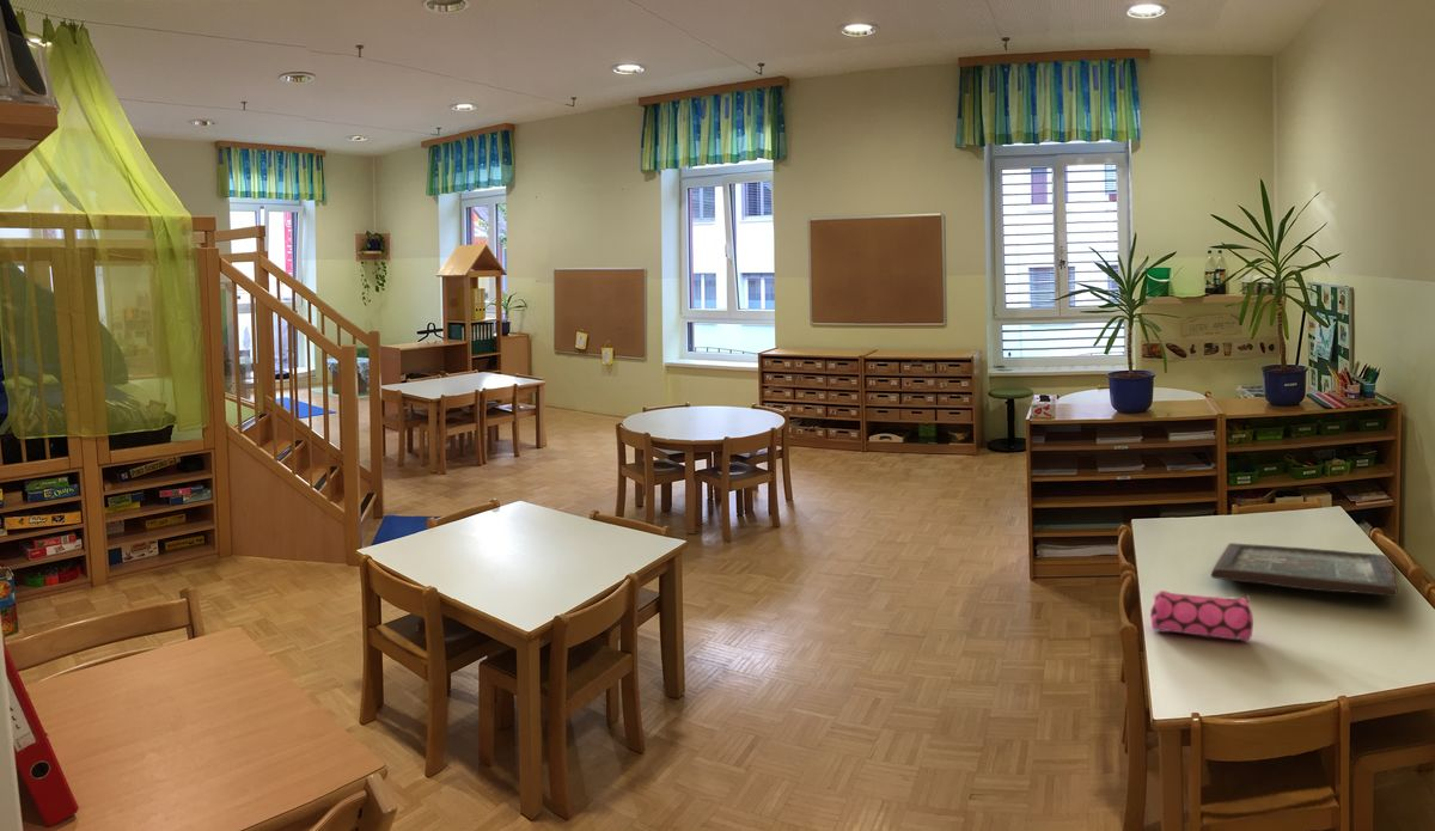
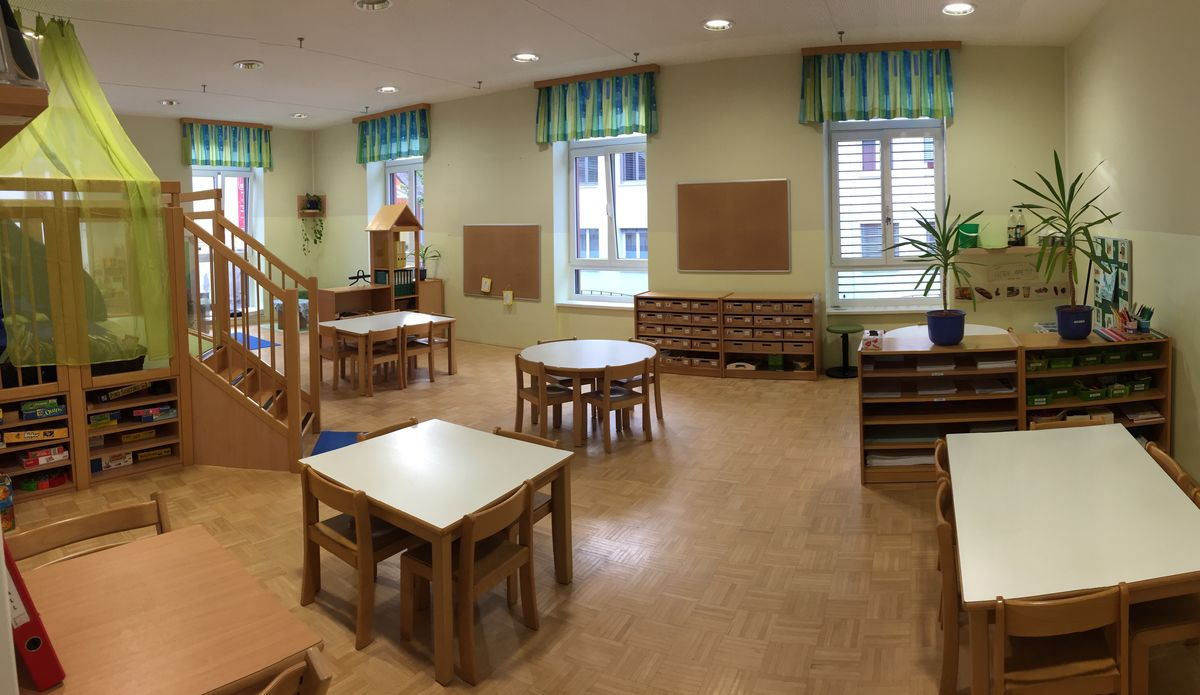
- board game (1302, 566)
- pencil case (1199, 613)
